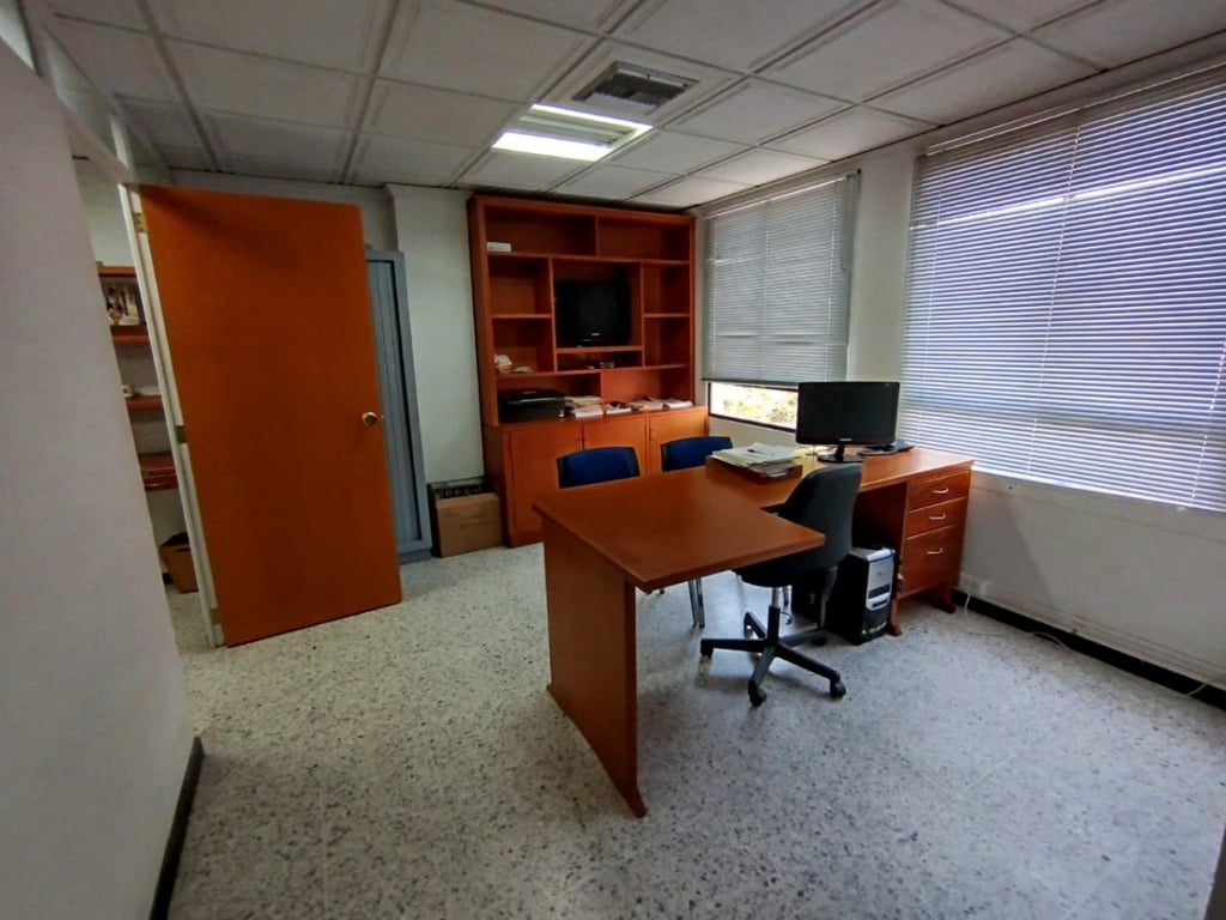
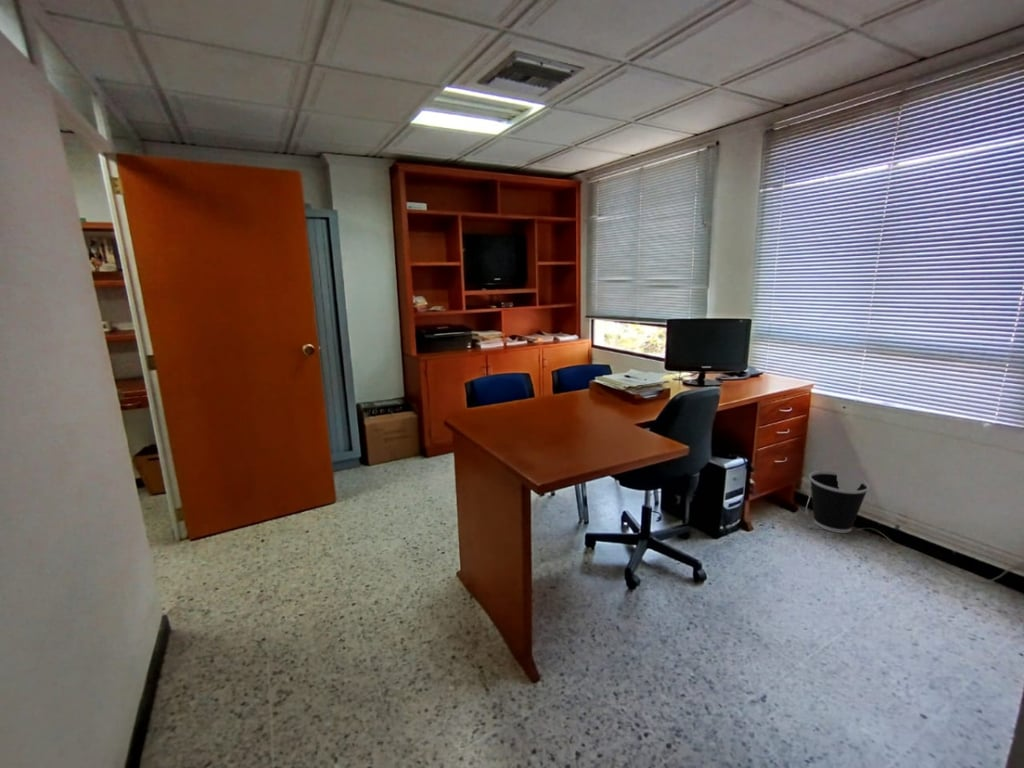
+ wastebasket (835, 502)
